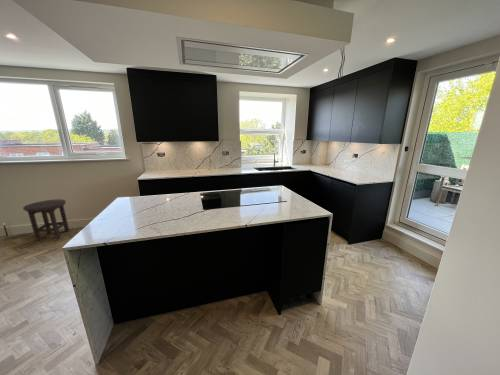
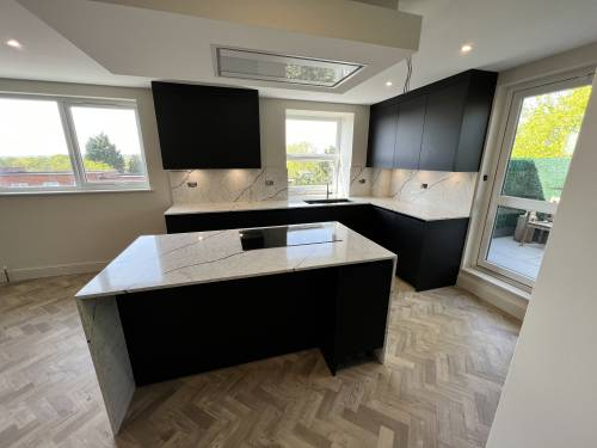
- stool (48, 220)
